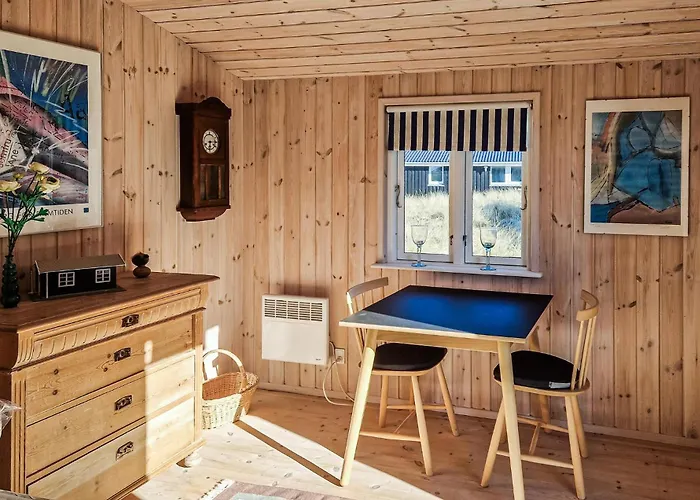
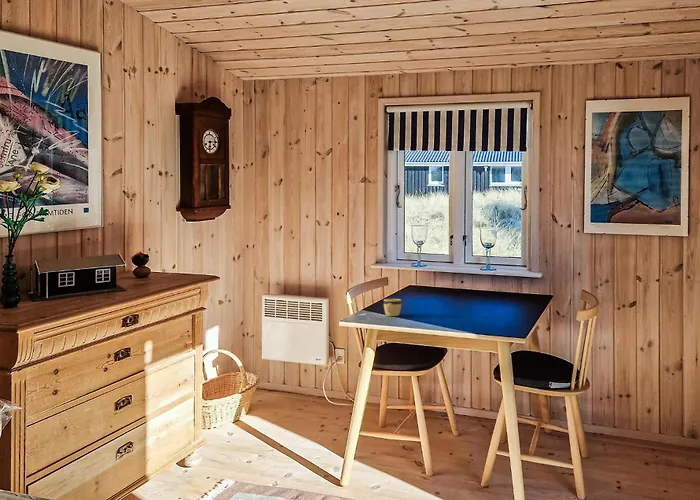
+ mug (391, 307)
